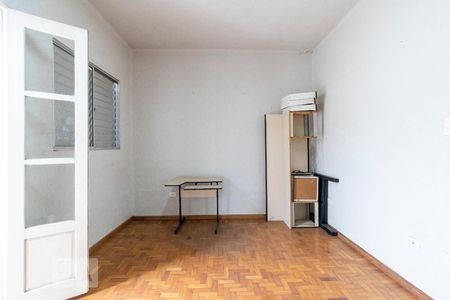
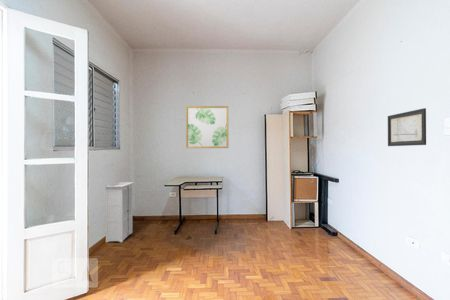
+ storage cabinet (120, 210)
+ wall art (405, 129)
+ wall art (207, 127)
